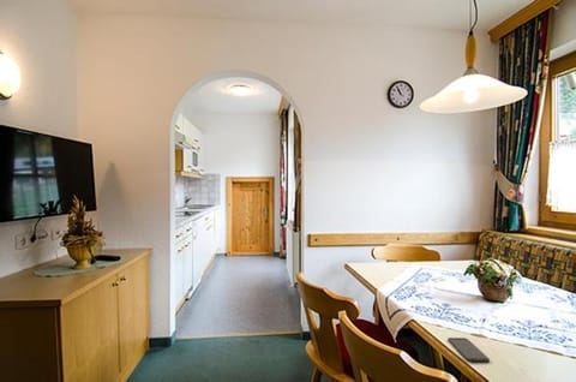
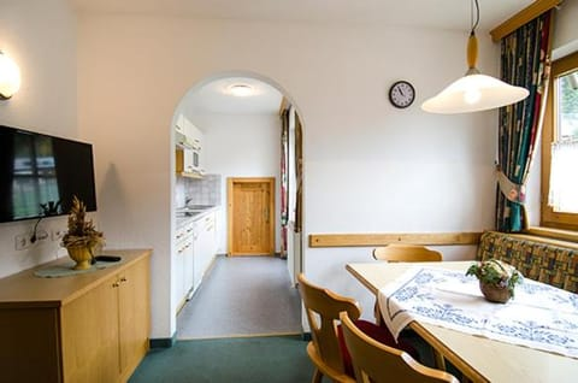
- smartphone (467, 348)
